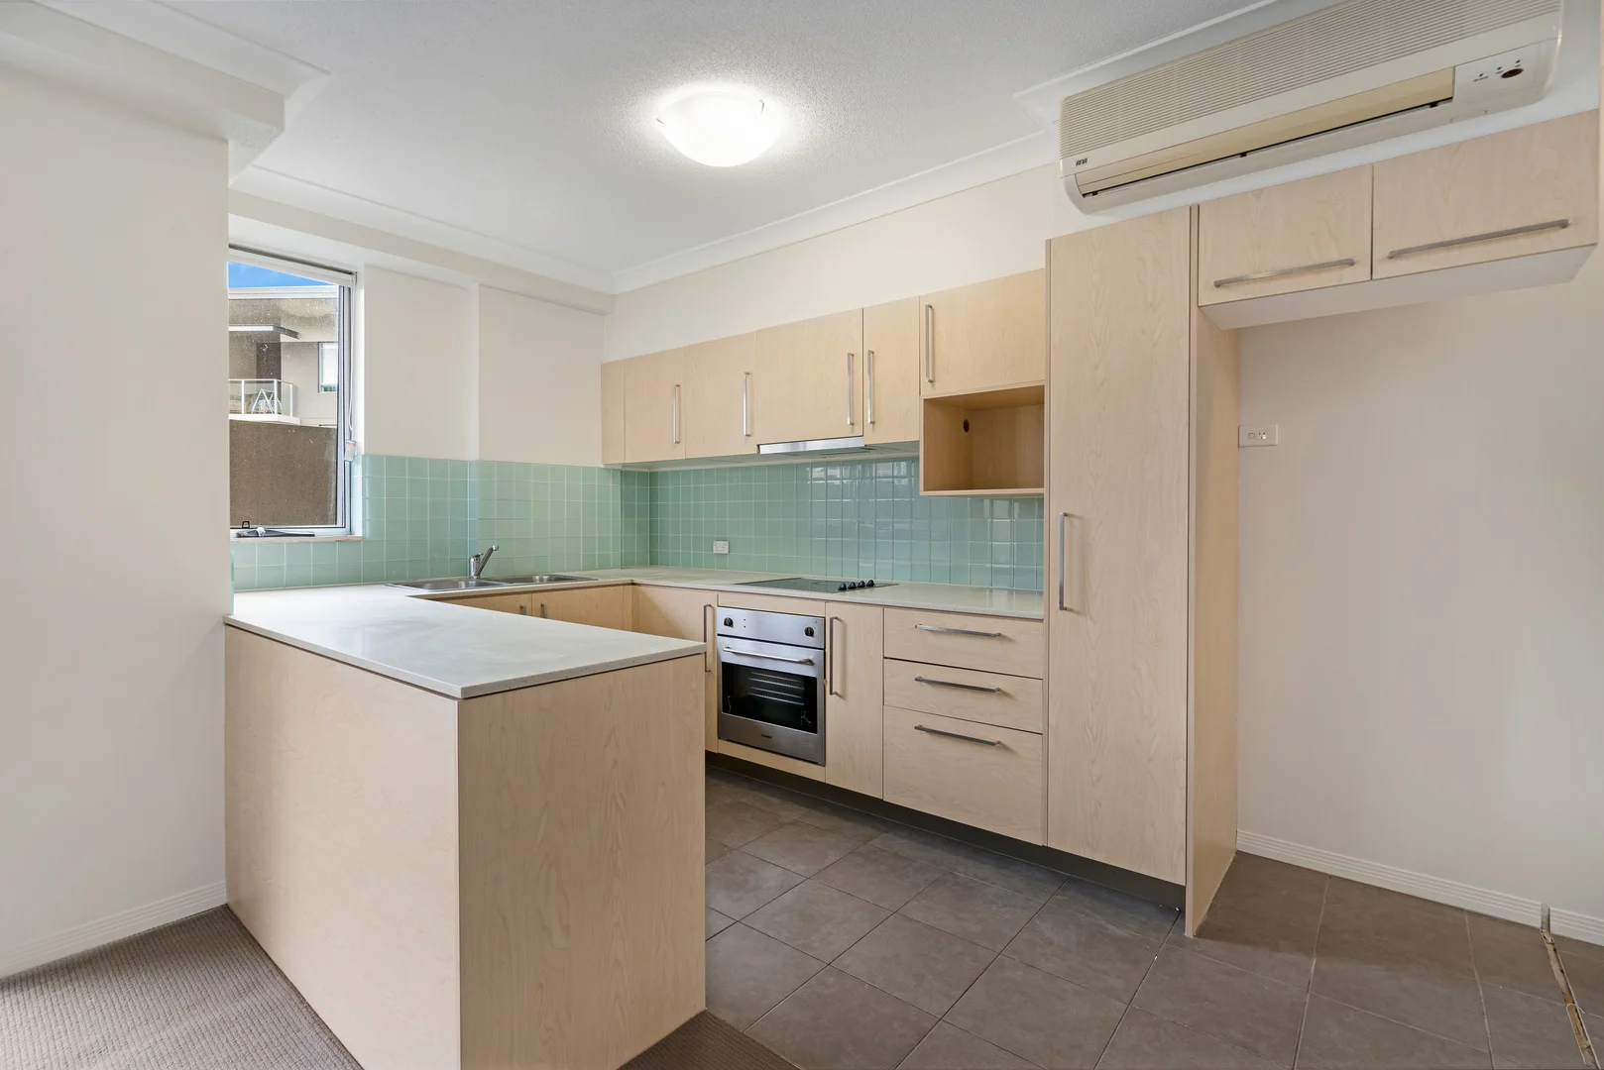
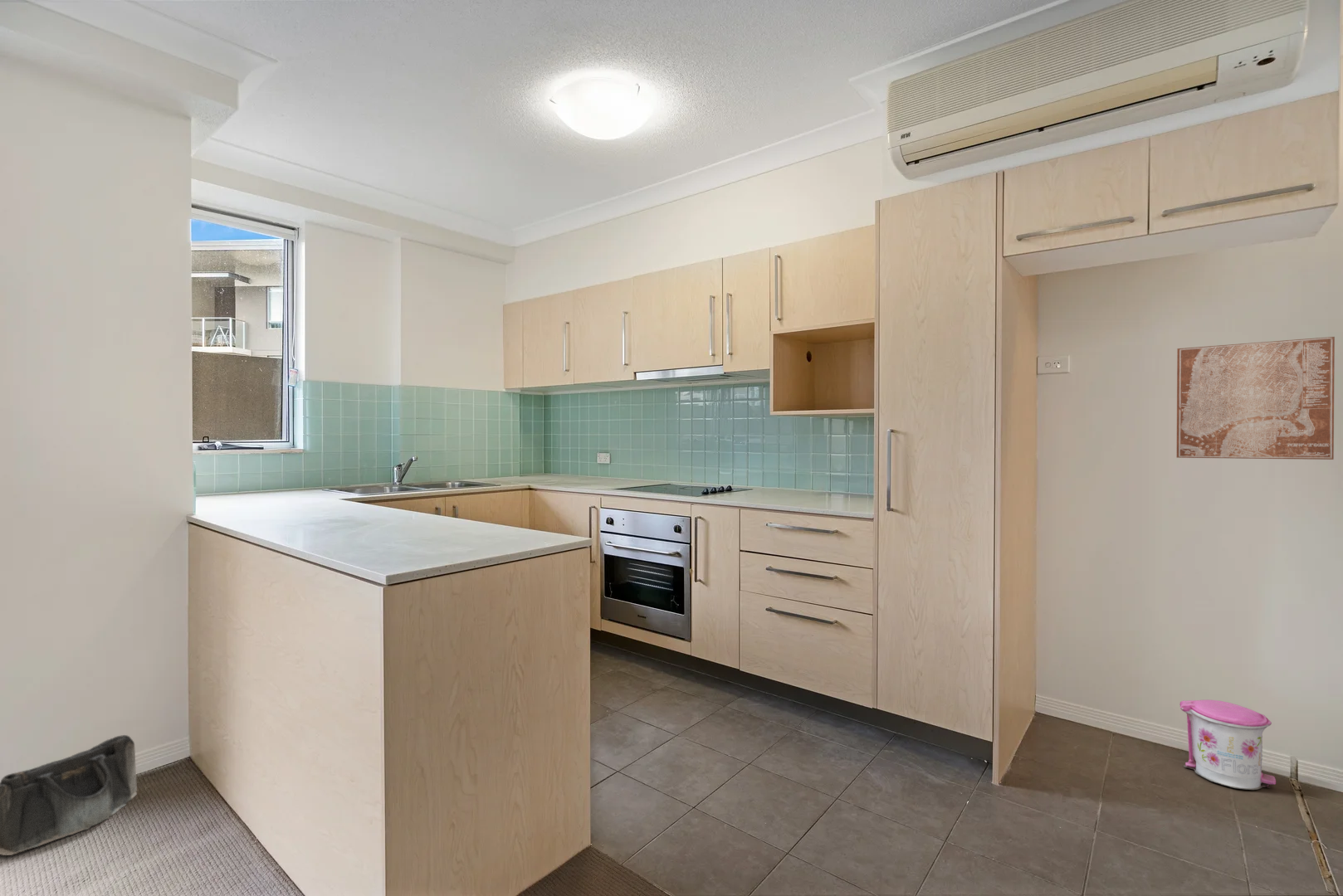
+ wall art (1250, 401)
+ saddlebag (67, 786)
+ trash can (1226, 741)
